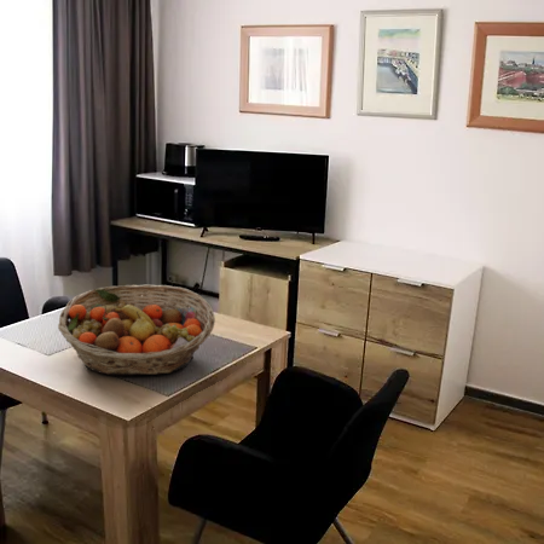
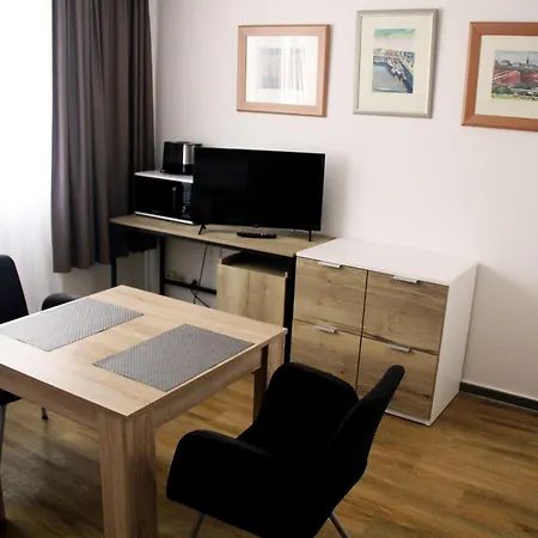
- fruit basket (138, 328)
